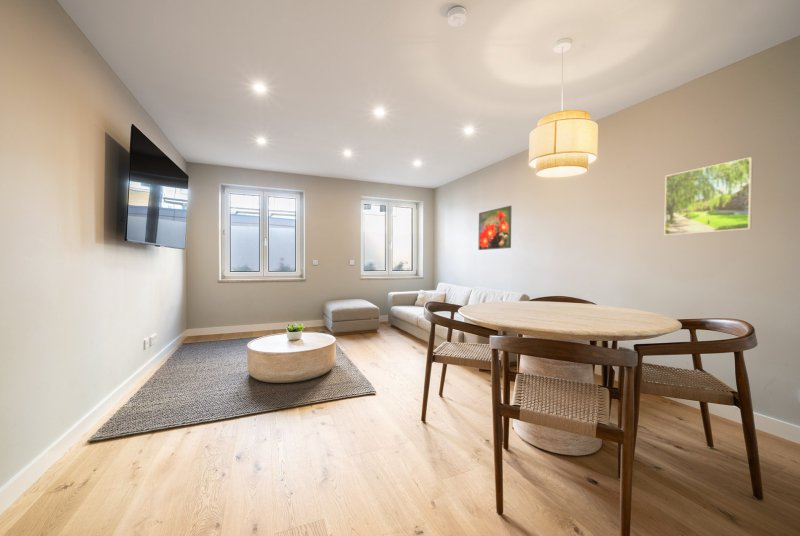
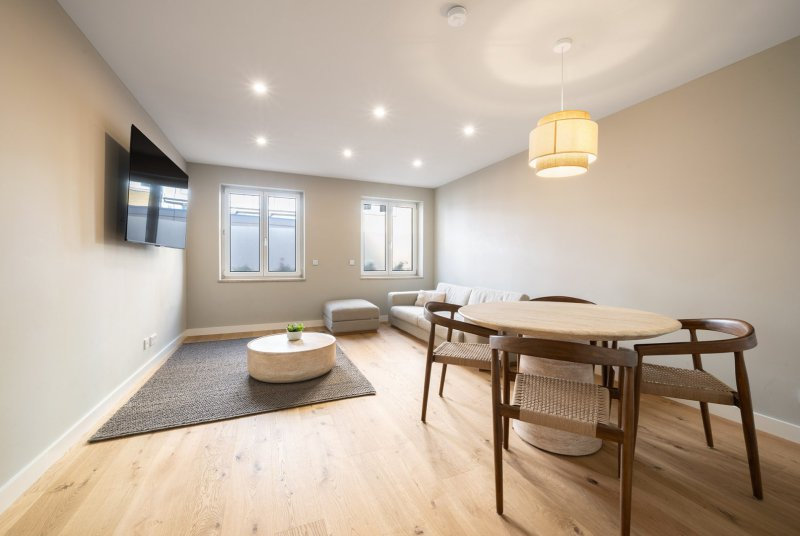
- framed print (704, 200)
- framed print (493, 229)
